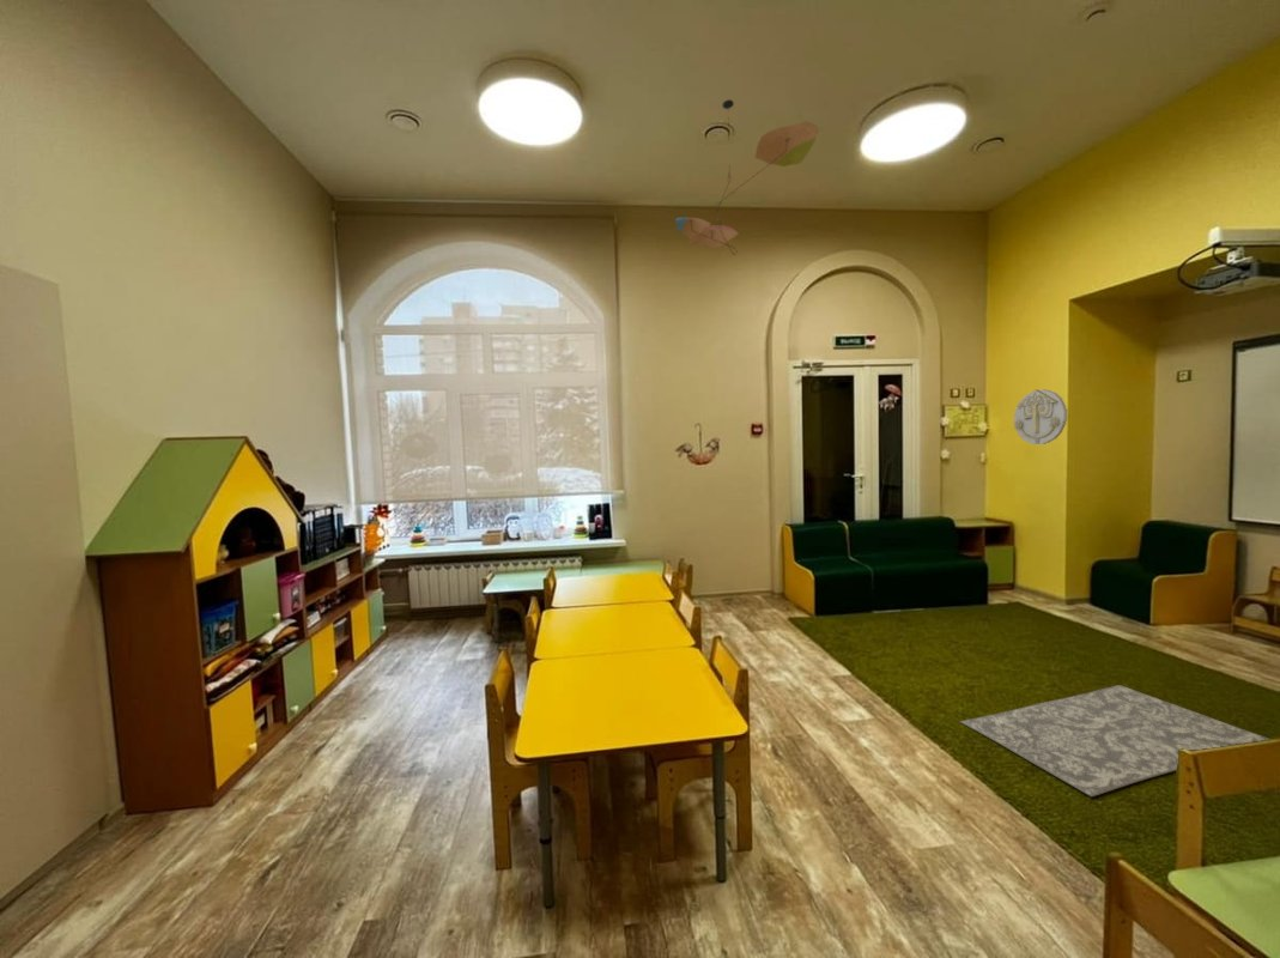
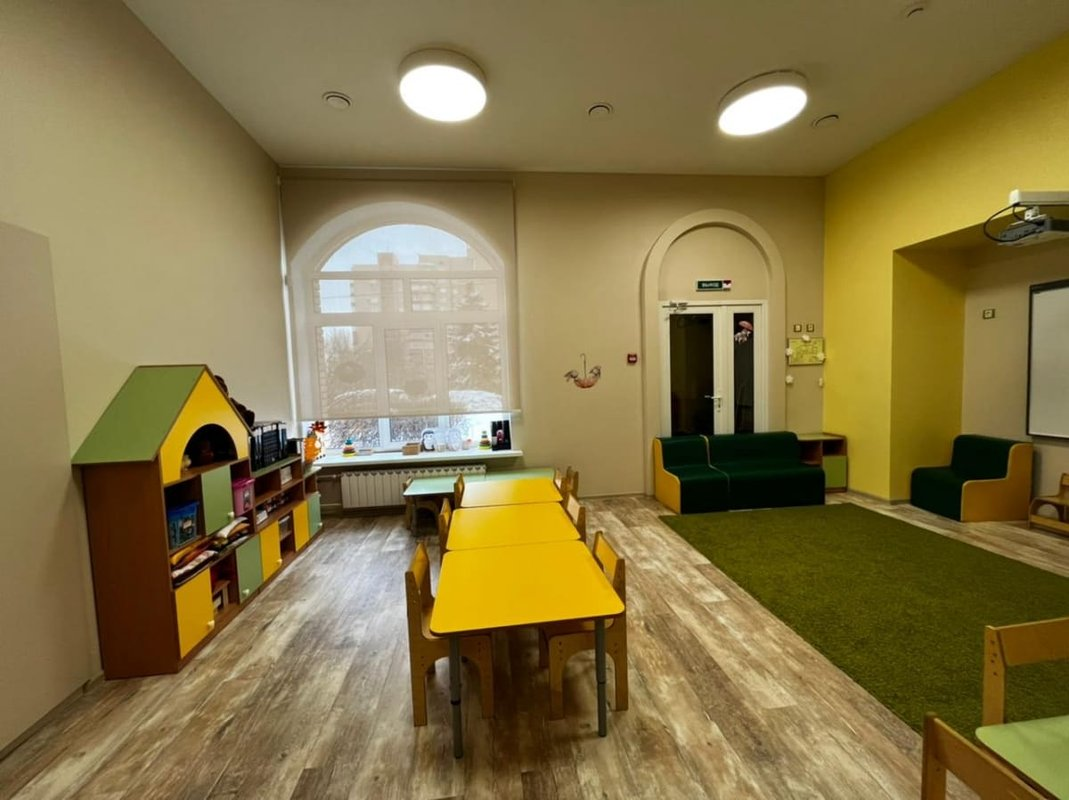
- wall decoration (1037, 417)
- rug (1108, 729)
- ceiling mobile (744, 183)
